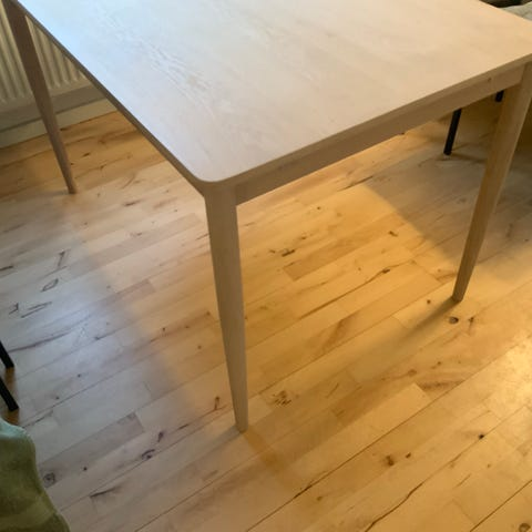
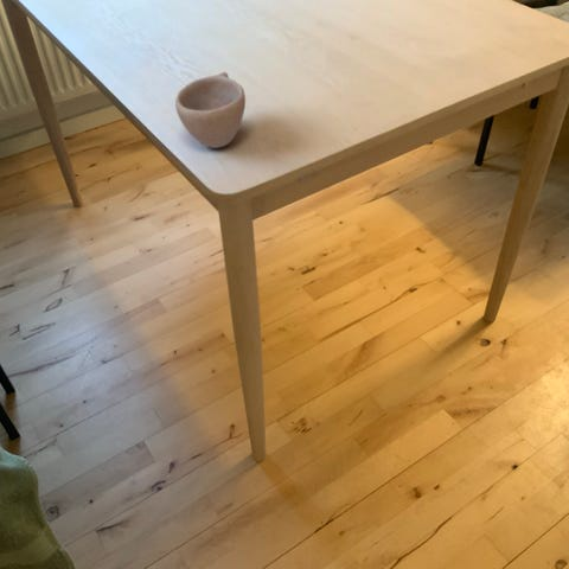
+ cup (213, 111)
